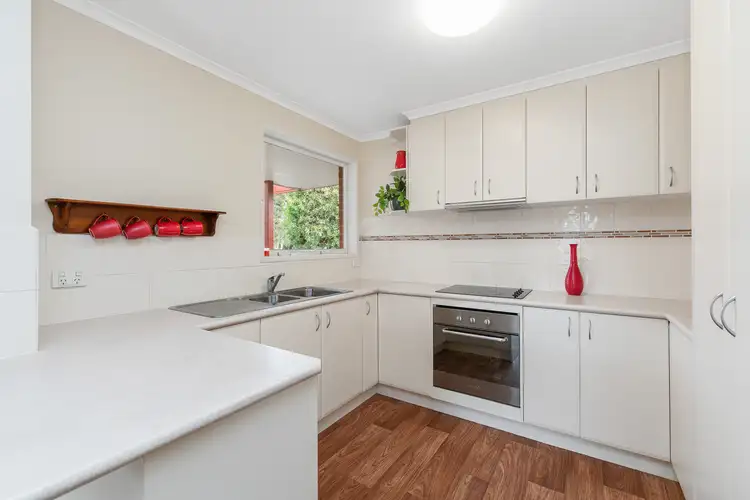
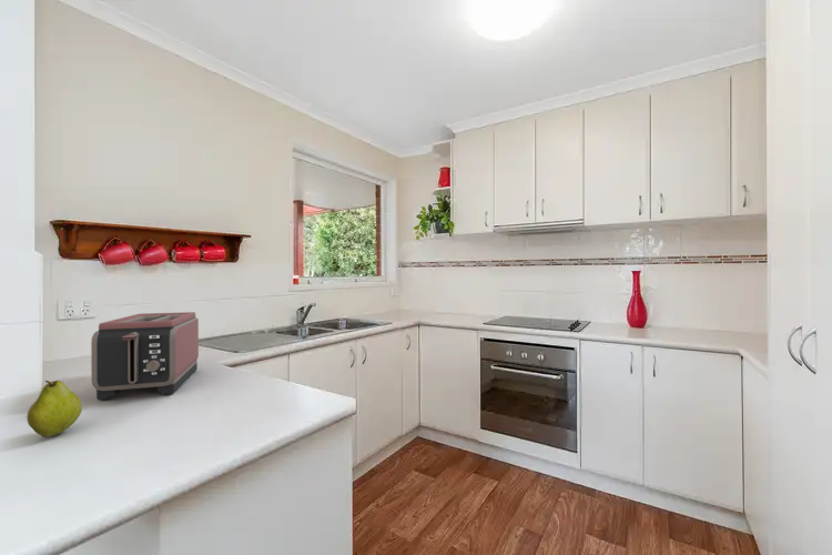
+ fruit (54, 405)
+ toaster (151, 351)
